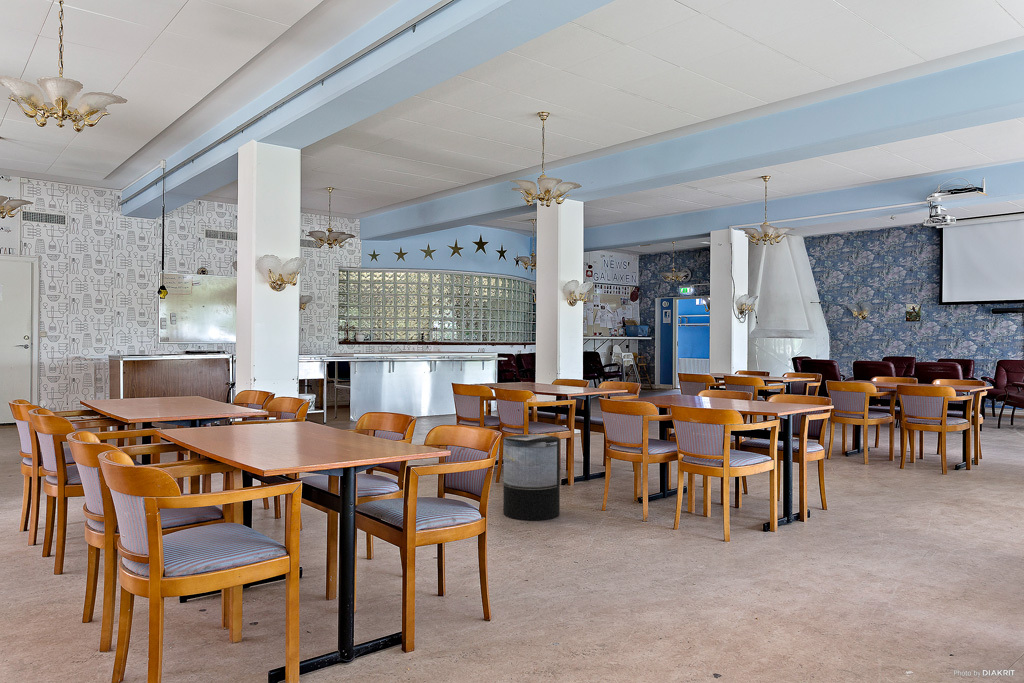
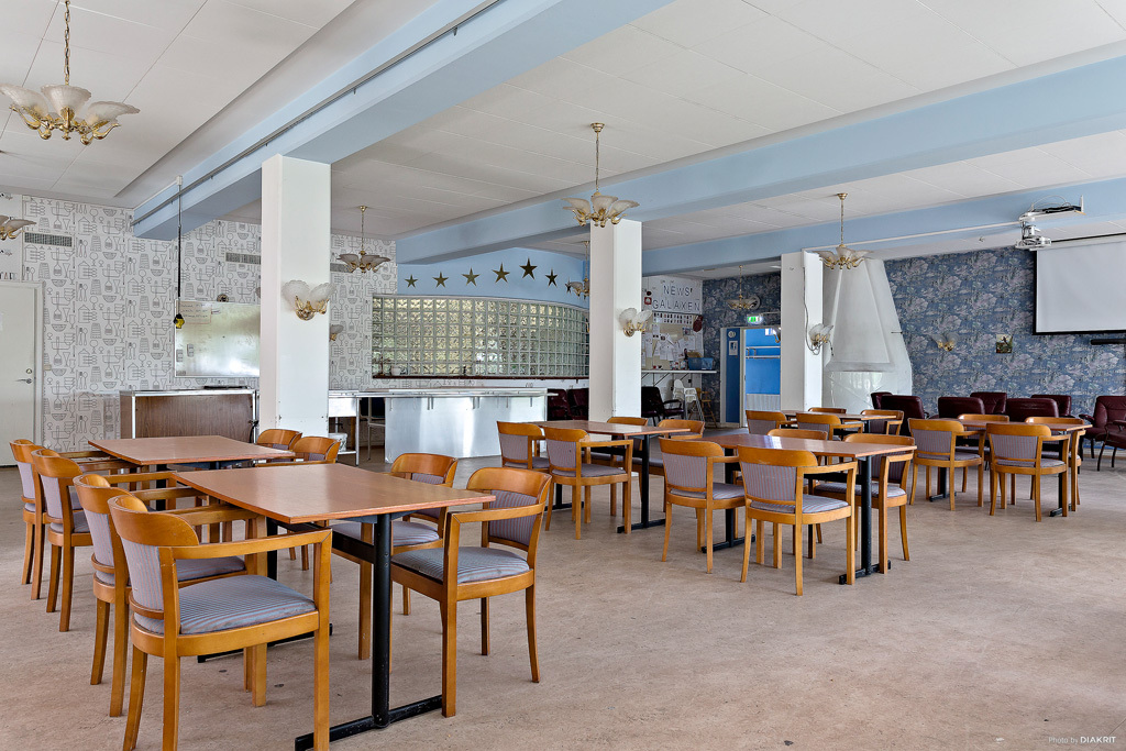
- trash can (531, 475)
